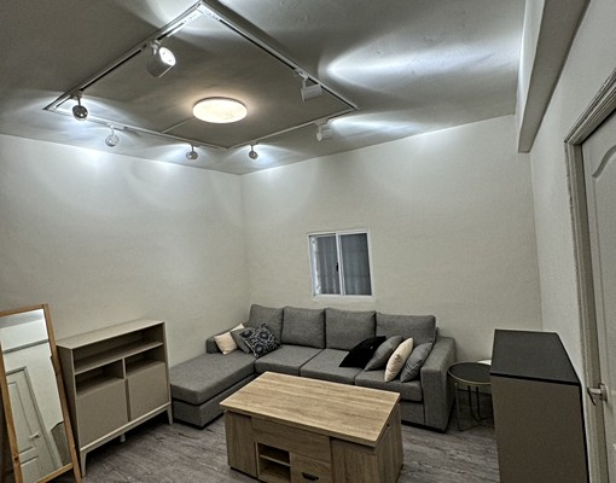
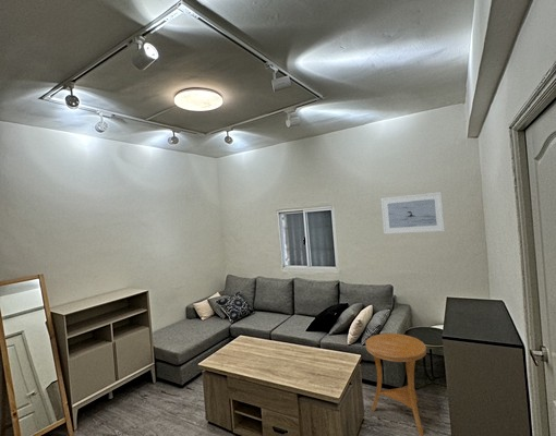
+ side table (401, 387)
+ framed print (411, 214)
